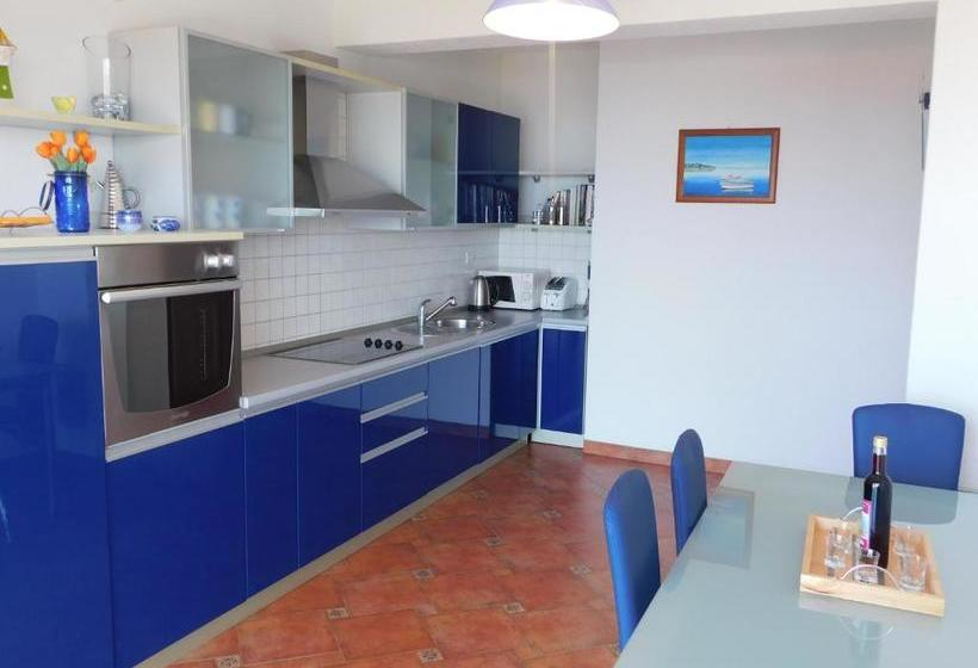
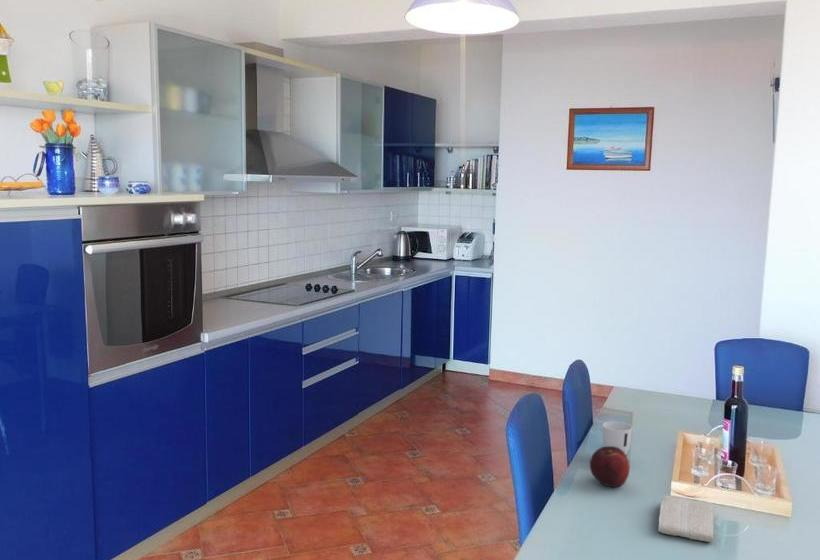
+ cup (616, 443)
+ fruit (609, 466)
+ washcloth (687, 516)
